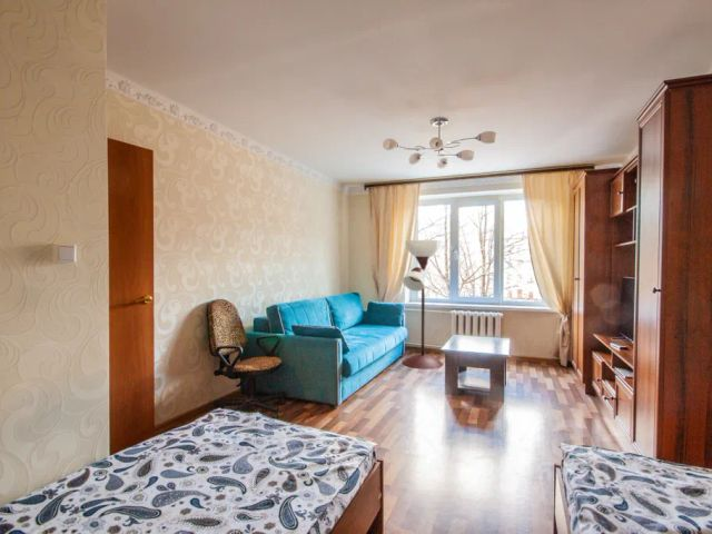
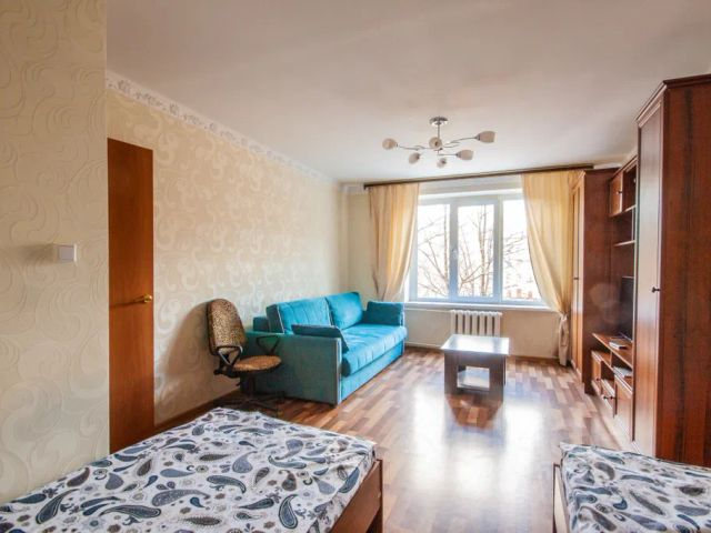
- floor lamp (422, 303)
